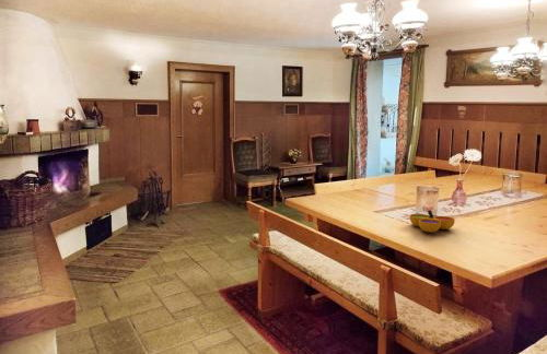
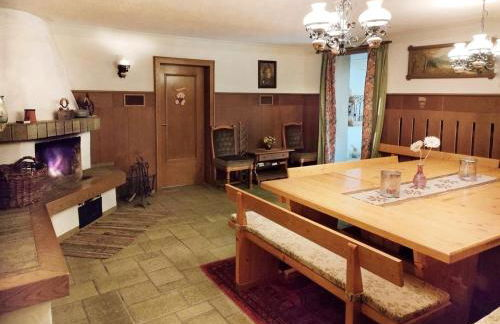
- decorative bowl (433, 220)
